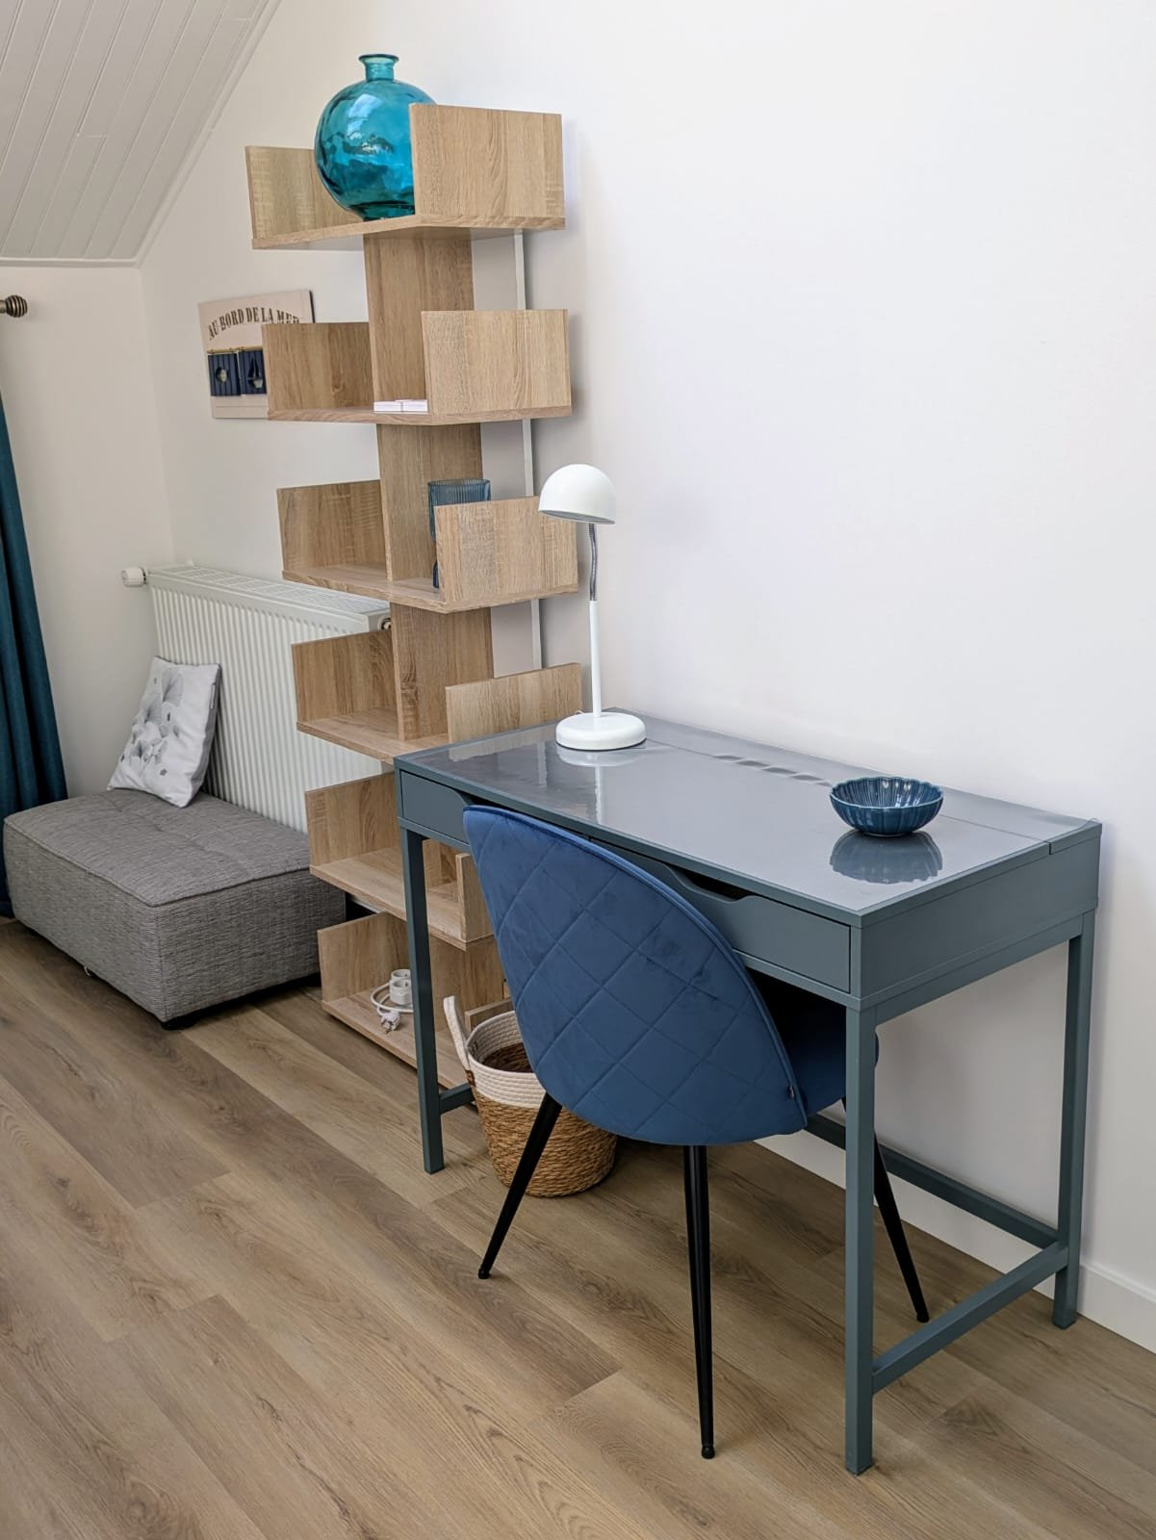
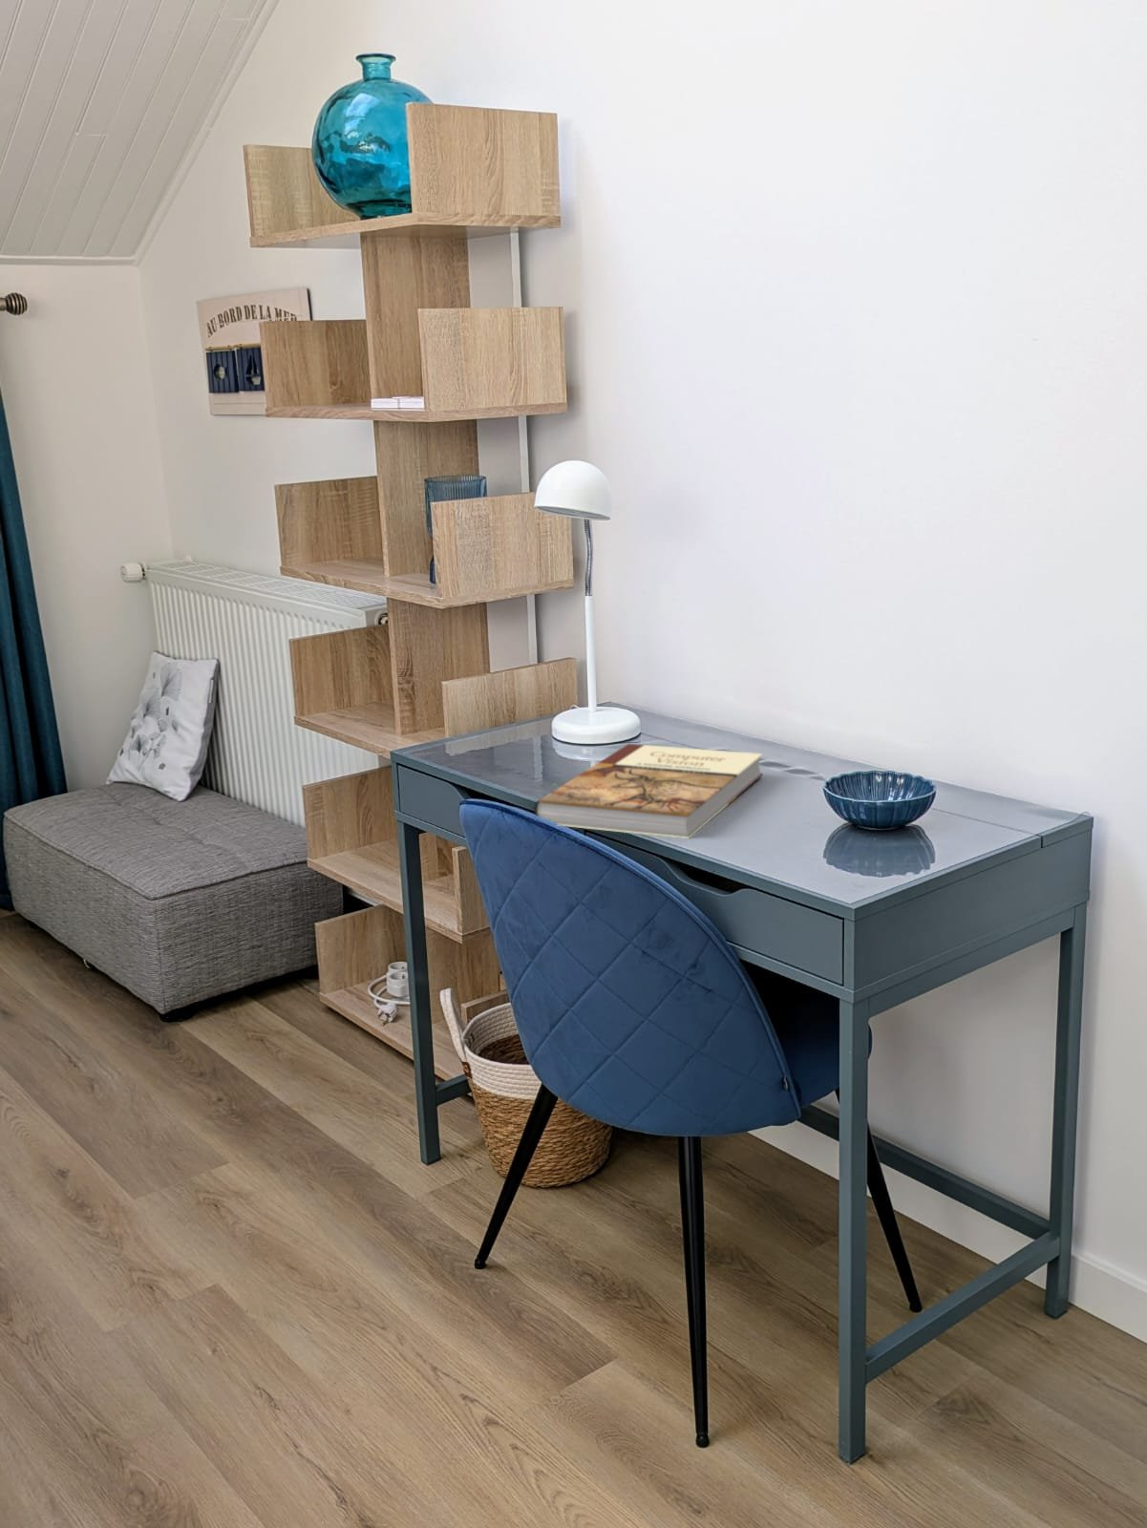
+ book (653, 787)
